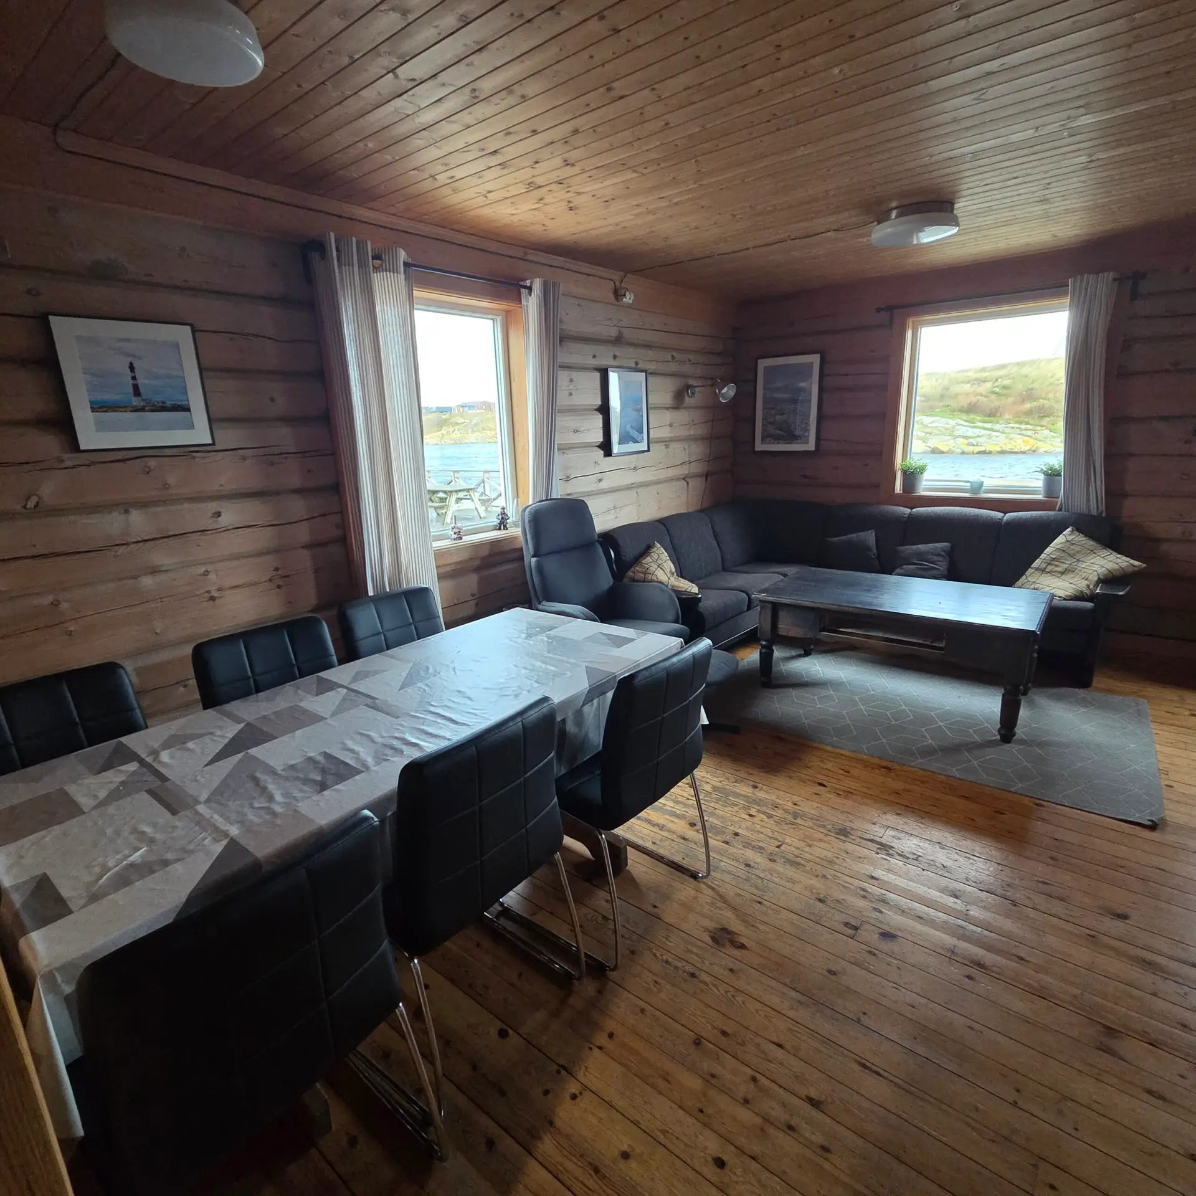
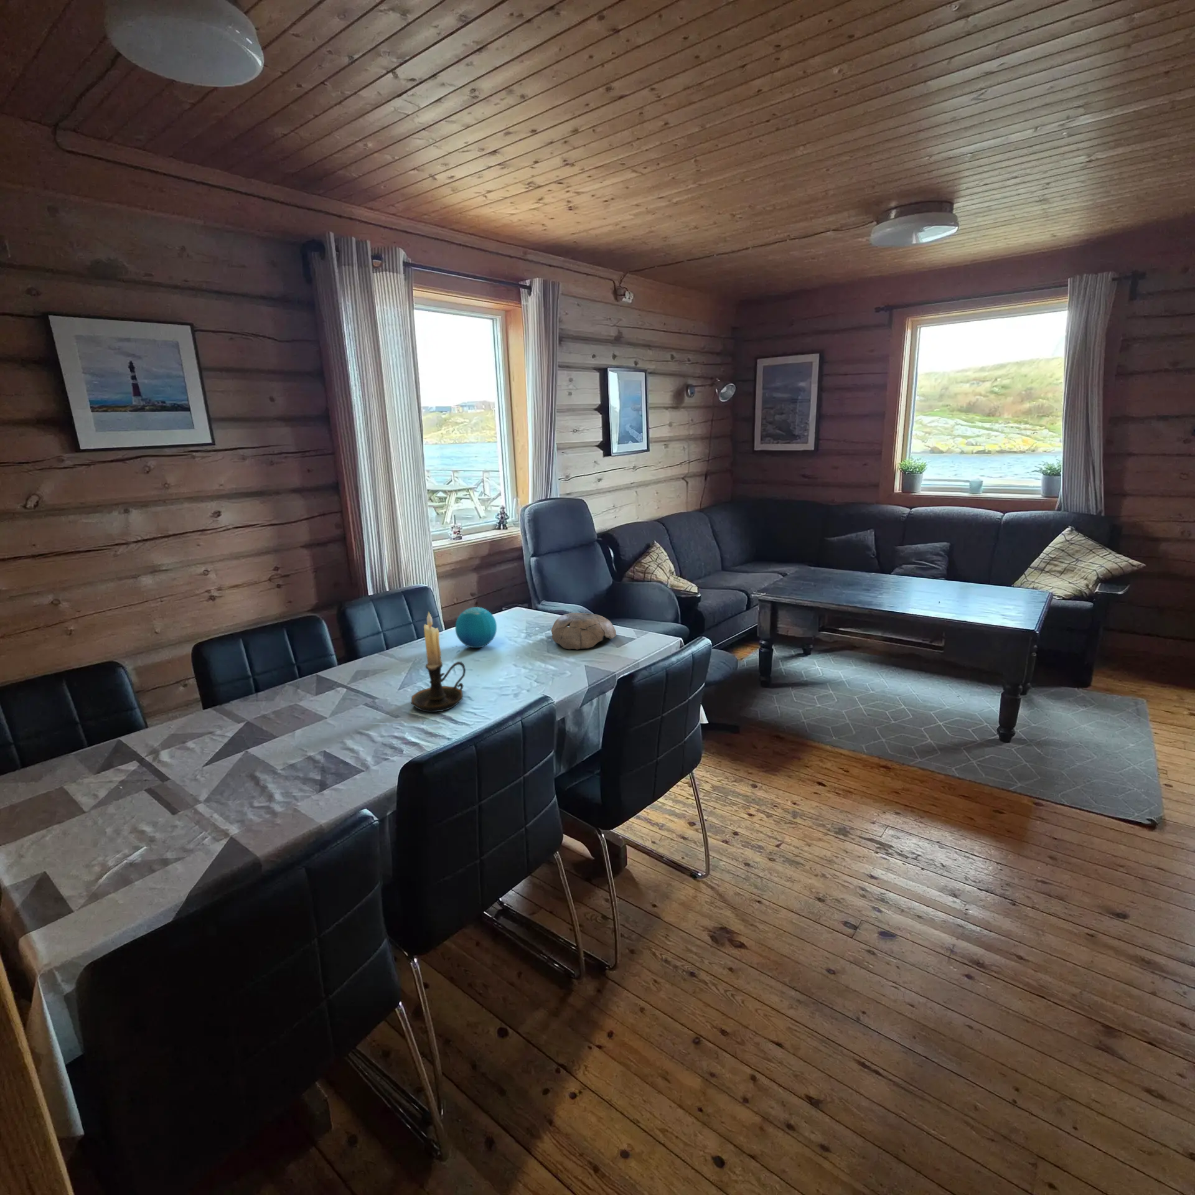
+ candle holder (440, 655)
+ decorative orb (476, 627)
+ bowl (582, 627)
